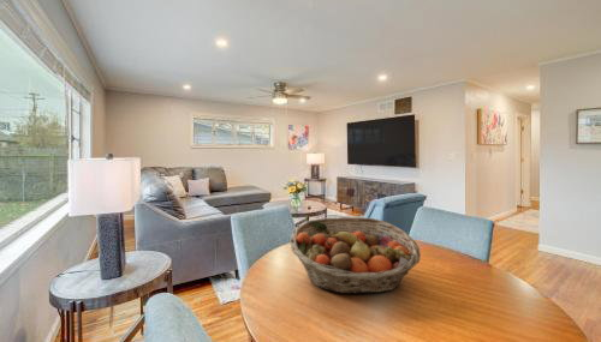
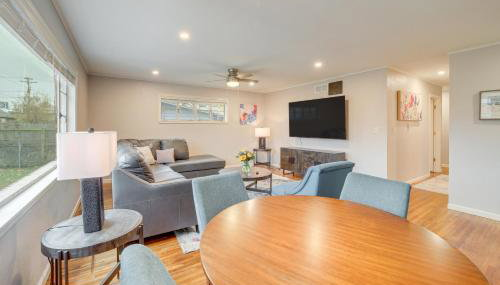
- fruit basket (352, 251)
